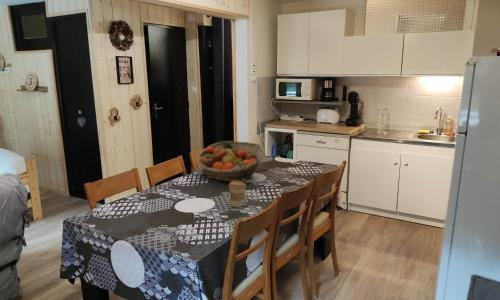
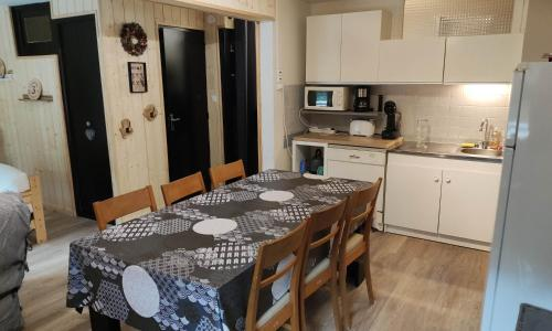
- coffee cup (237, 193)
- fruit basket (230, 160)
